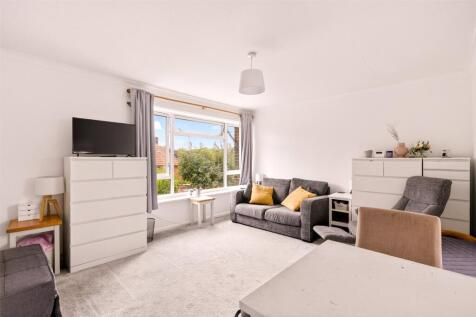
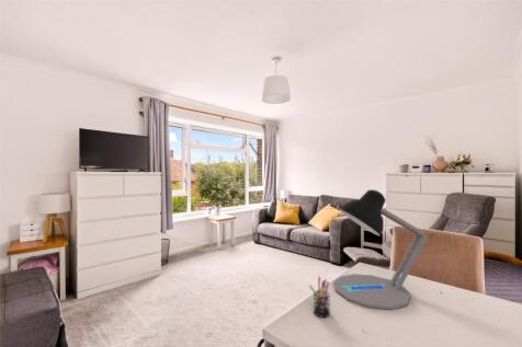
+ pen holder (319, 296)
+ desk lamp (379, 235)
